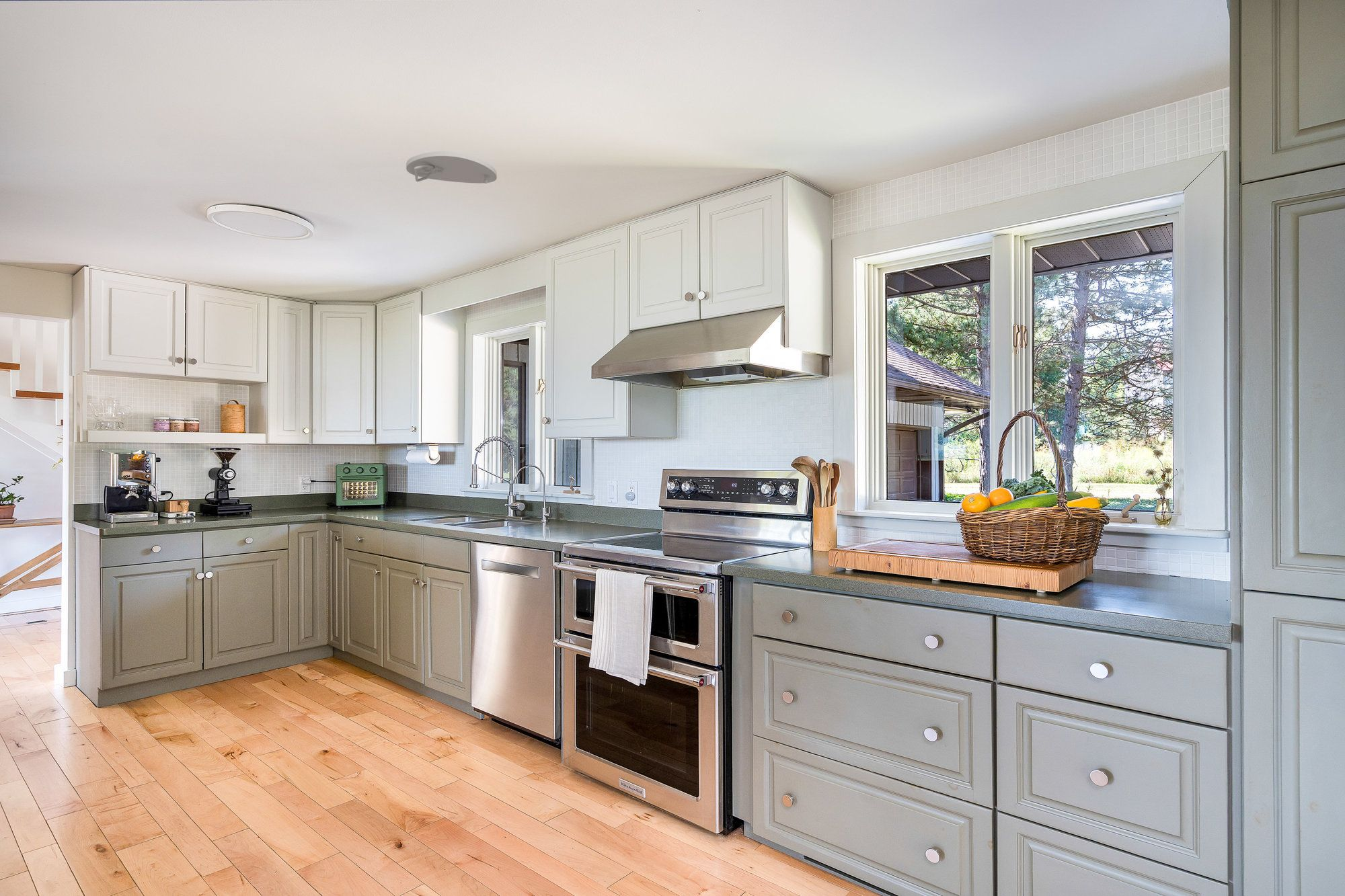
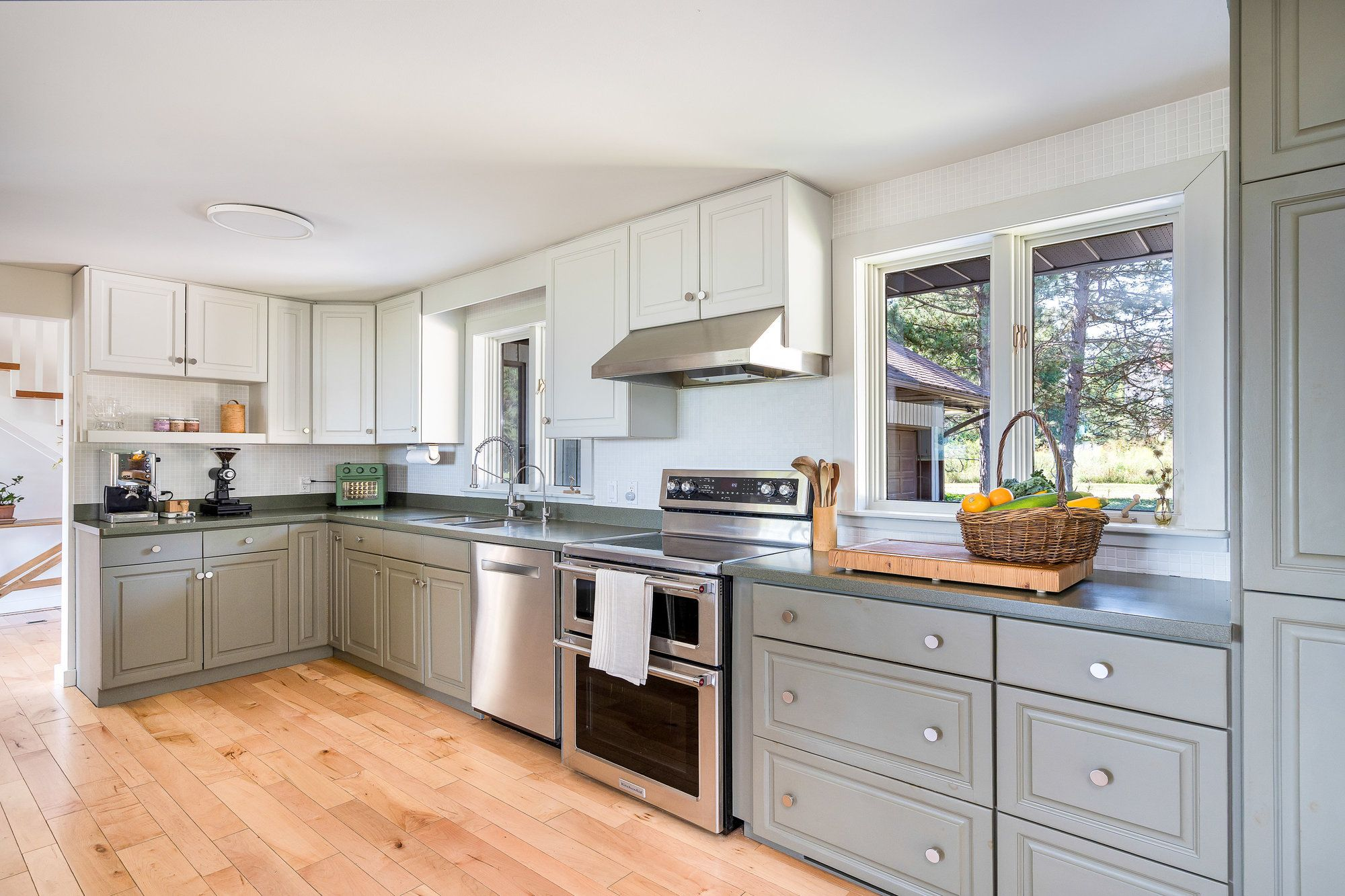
- smoke detector (452, 173)
